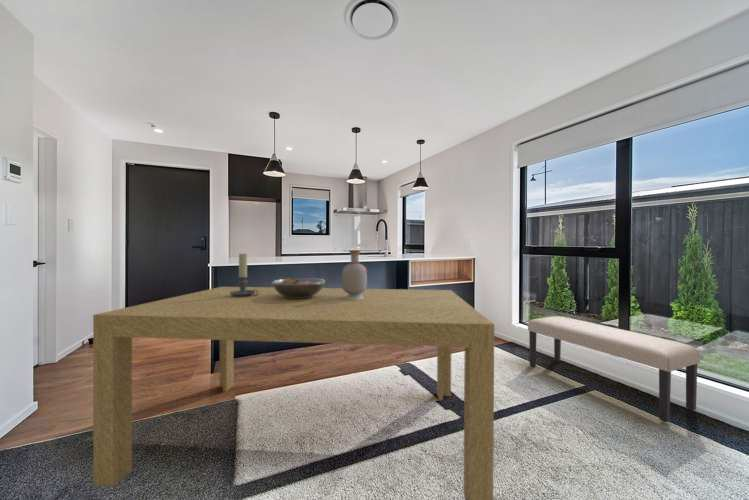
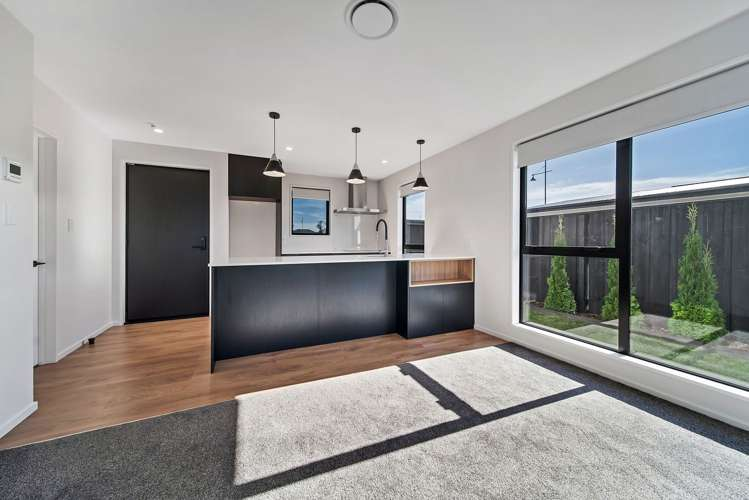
- bench (600, 351)
- bottle (354, 273)
- dining table (314, 342)
- candle holder (245, 273)
- fruit bowl (299, 286)
